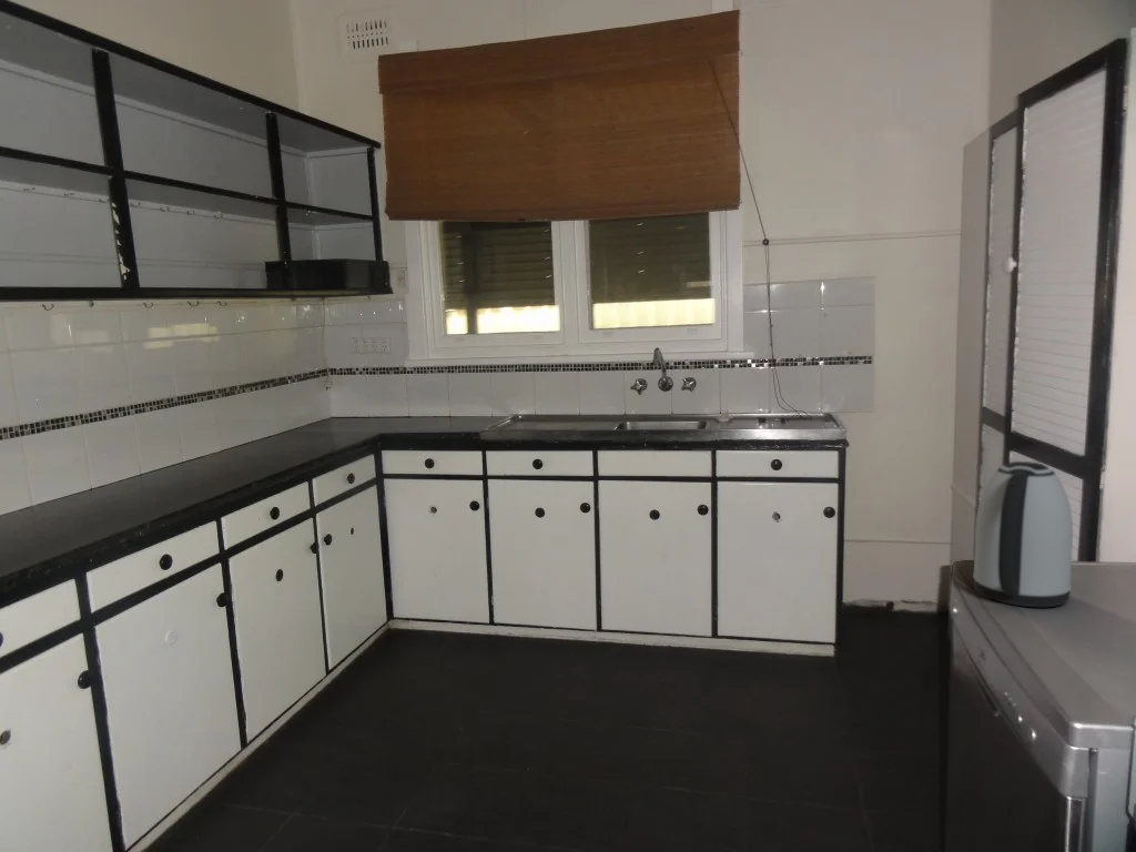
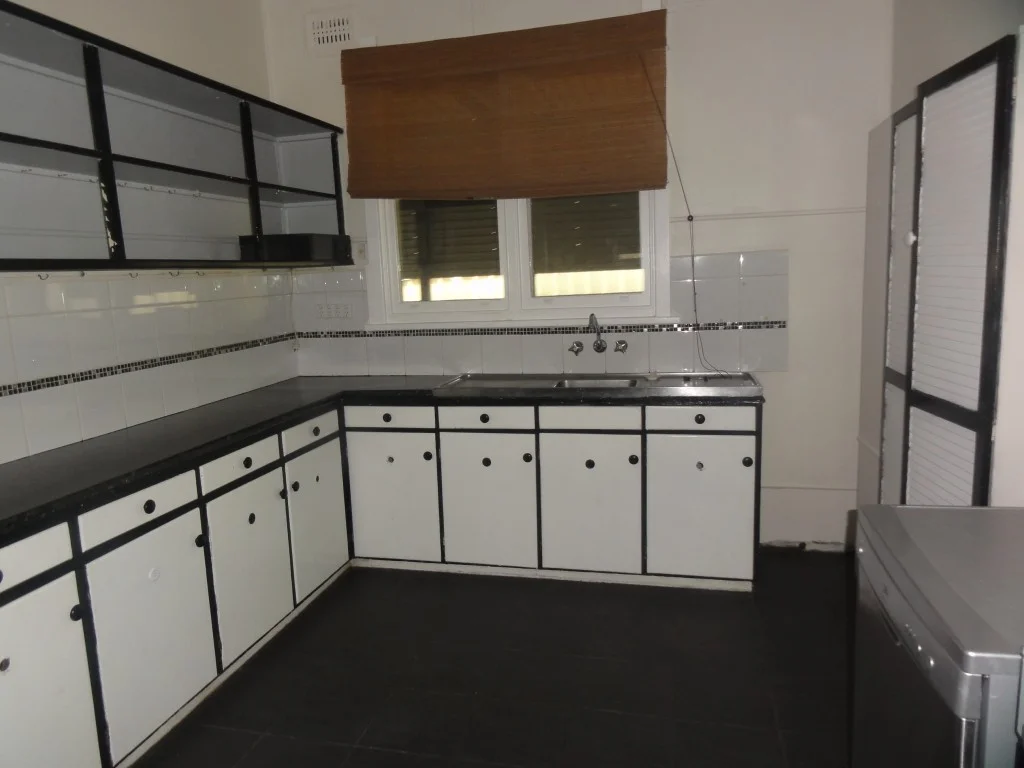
- kettle (1020, 531)
